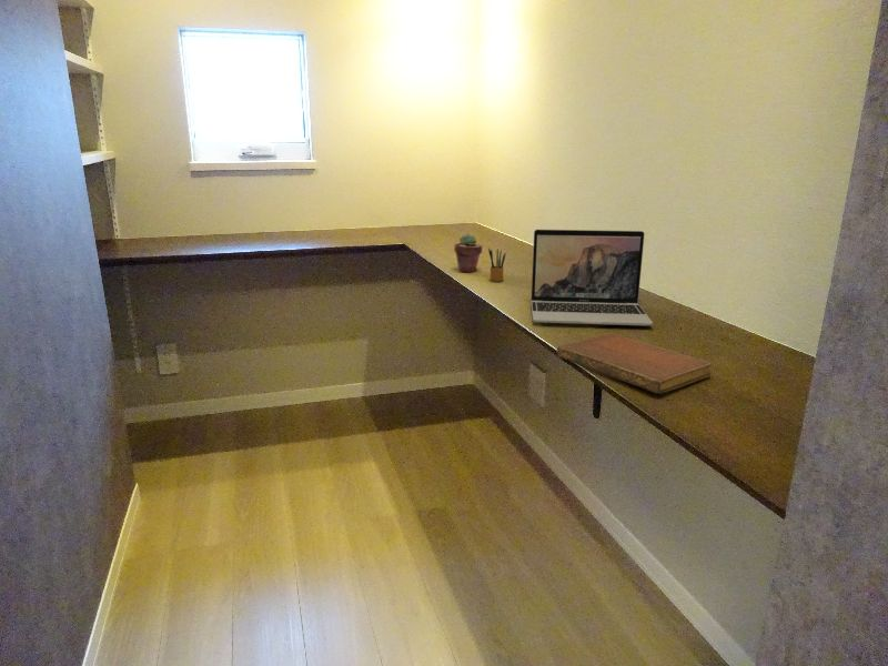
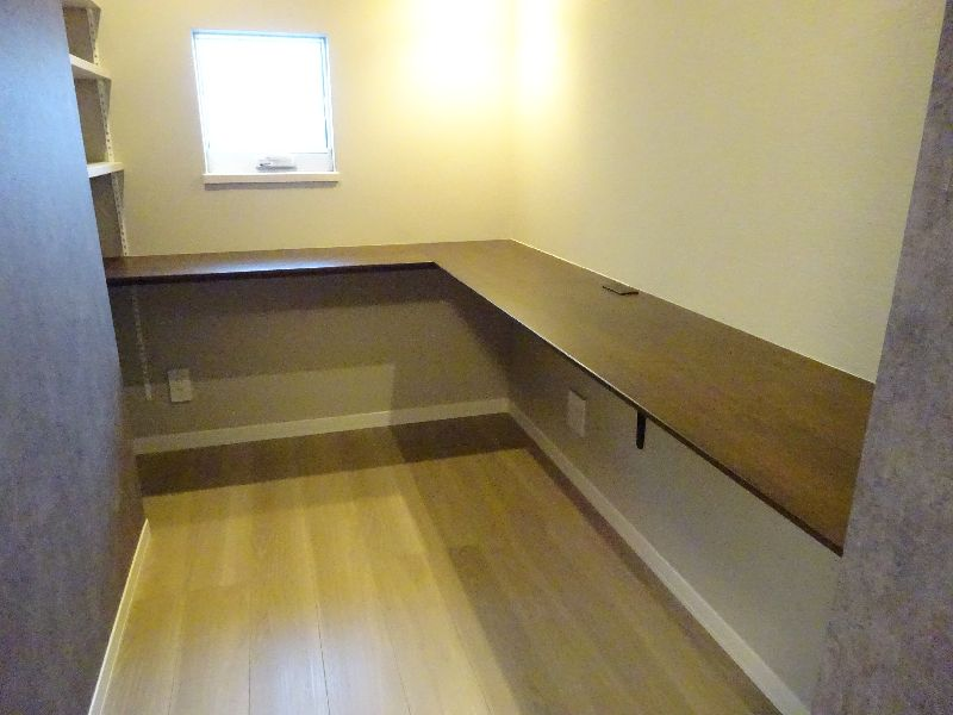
- notebook (632, 360)
- pencil box (496, 263)
- laptop (591, 275)
- potted succulent (467, 252)
